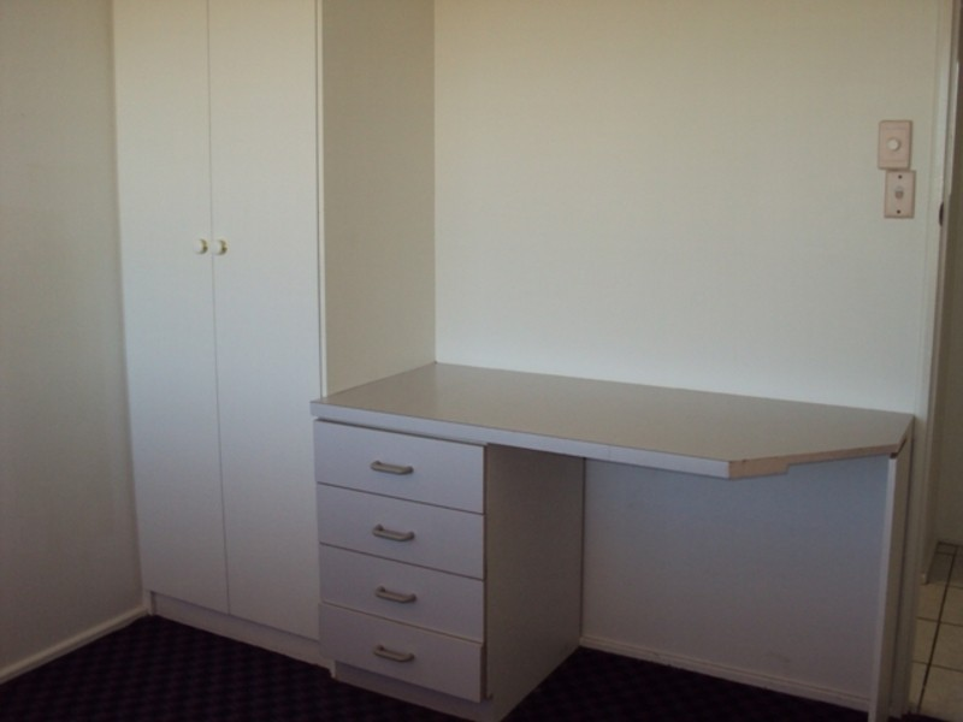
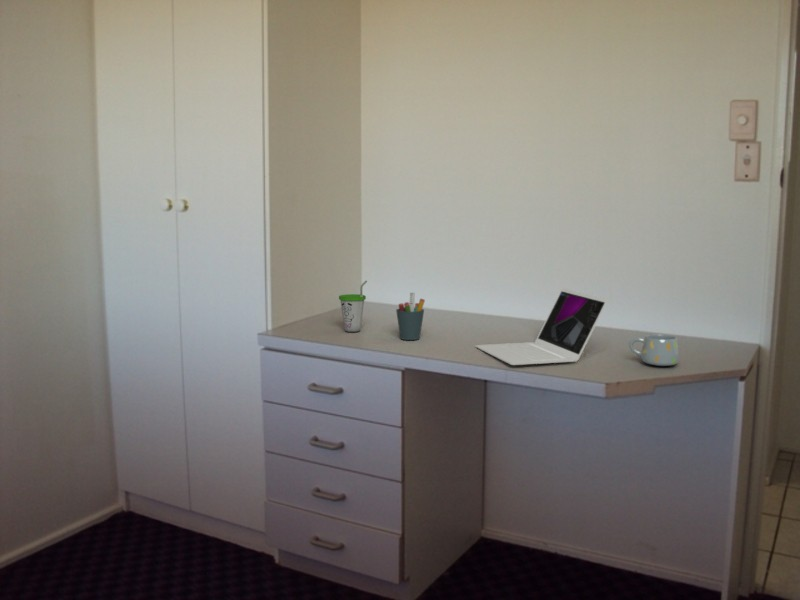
+ pen holder (410, 316)
+ mug (654, 350)
+ laptop (544, 323)
+ cup (352, 305)
